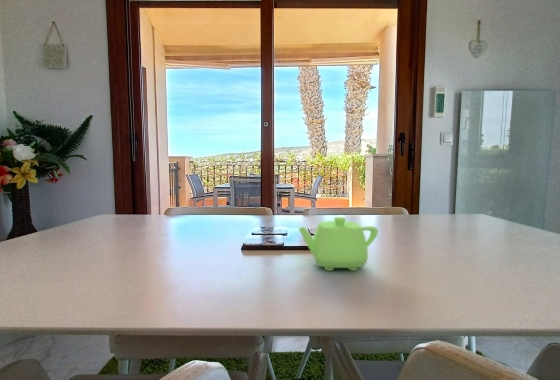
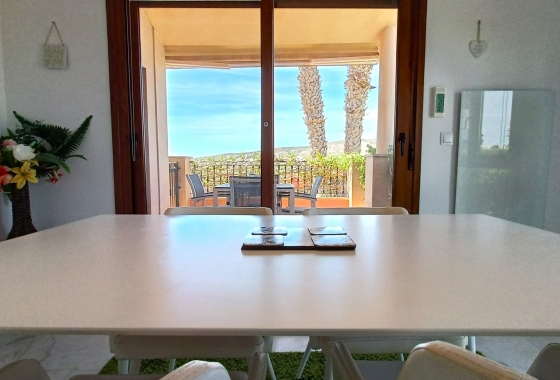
- teapot (338, 241)
